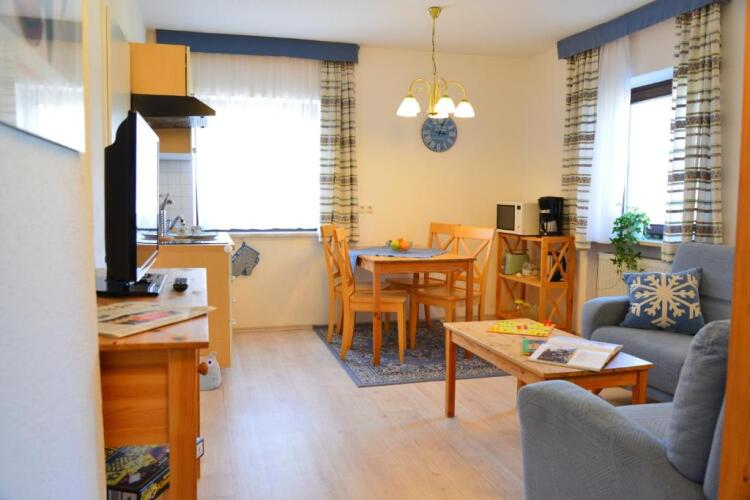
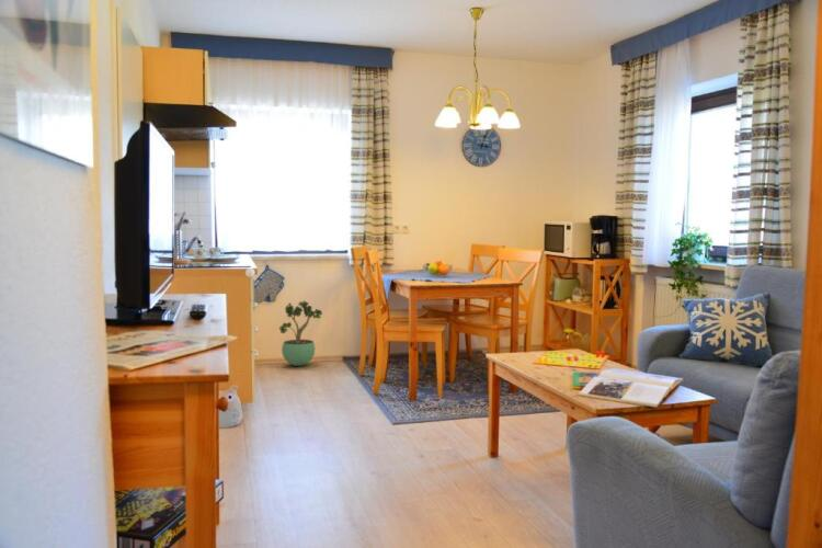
+ potted plant (299, 332)
